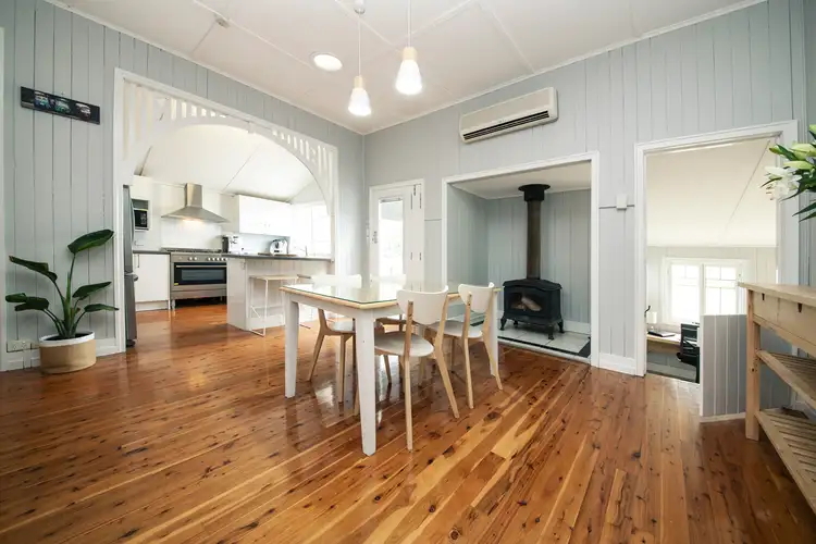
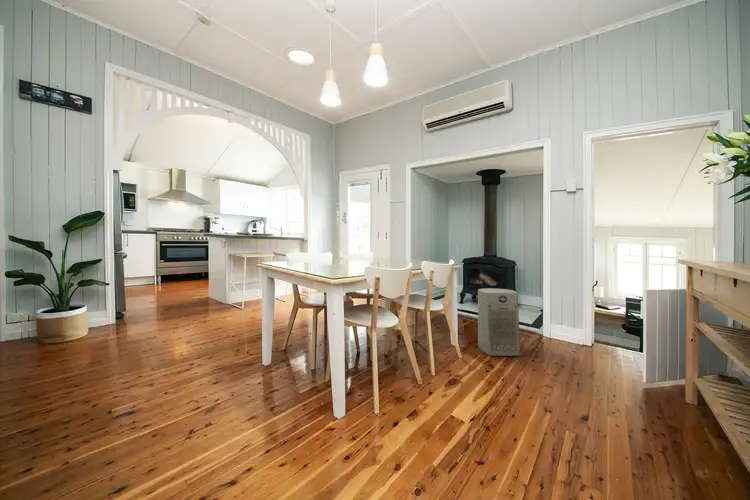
+ fan (496, 319)
